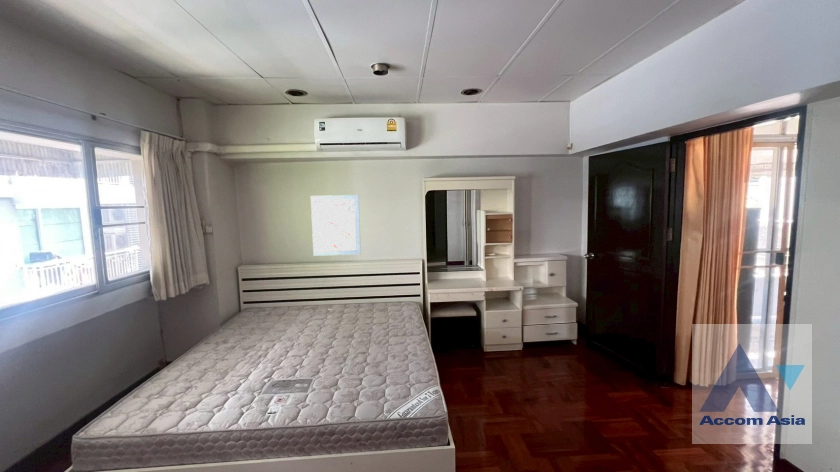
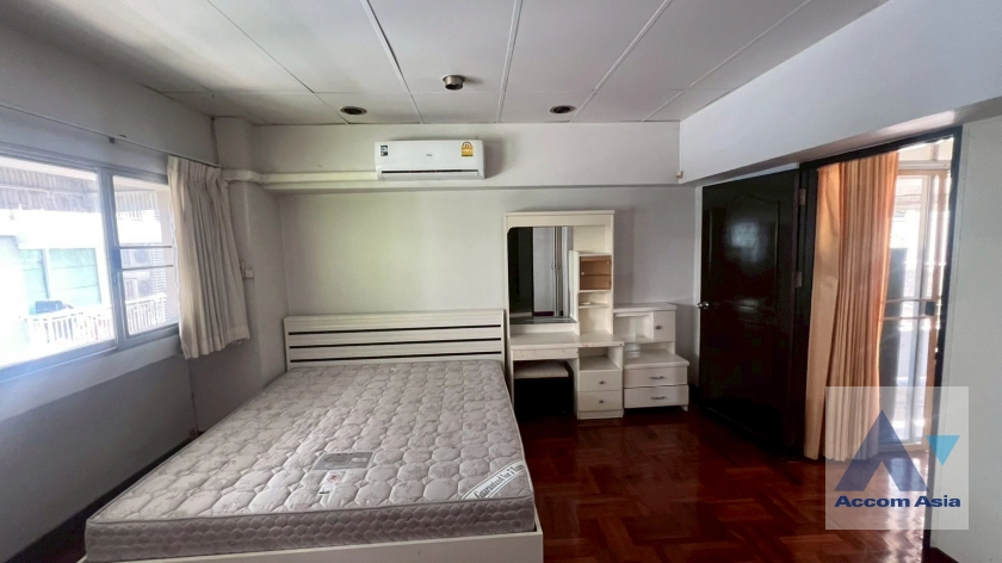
- wall art (336, 225)
